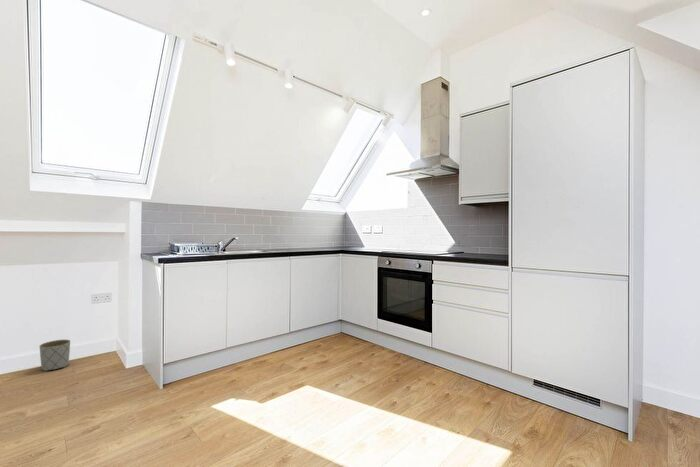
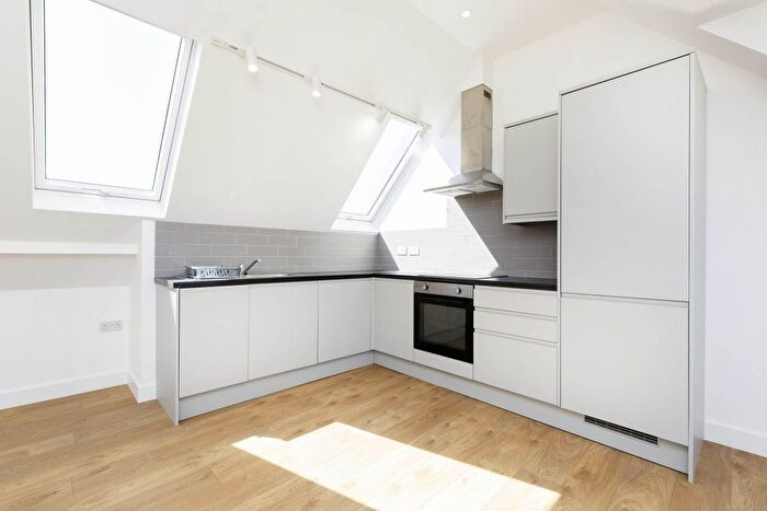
- planter (55, 355)
